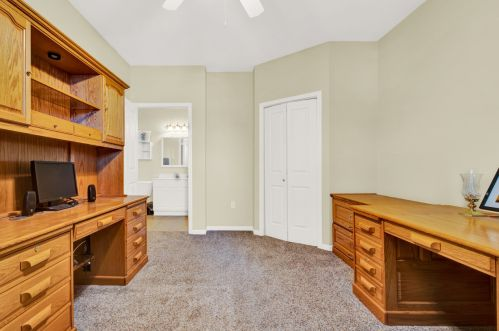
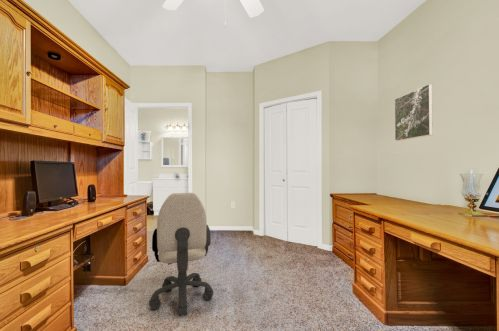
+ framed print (411, 115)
+ office chair (182, 245)
